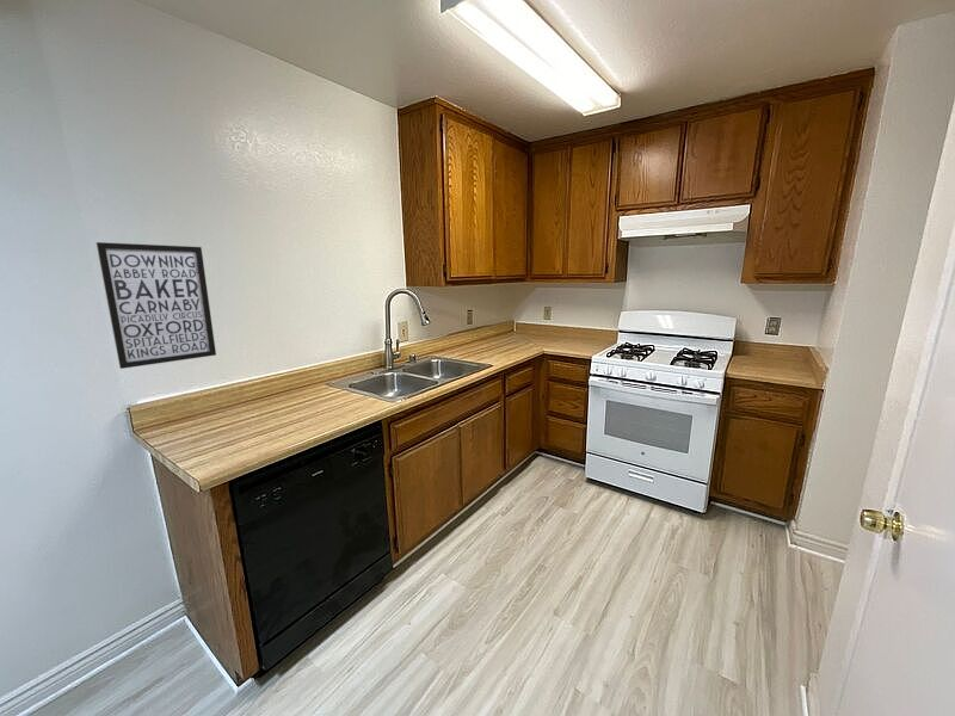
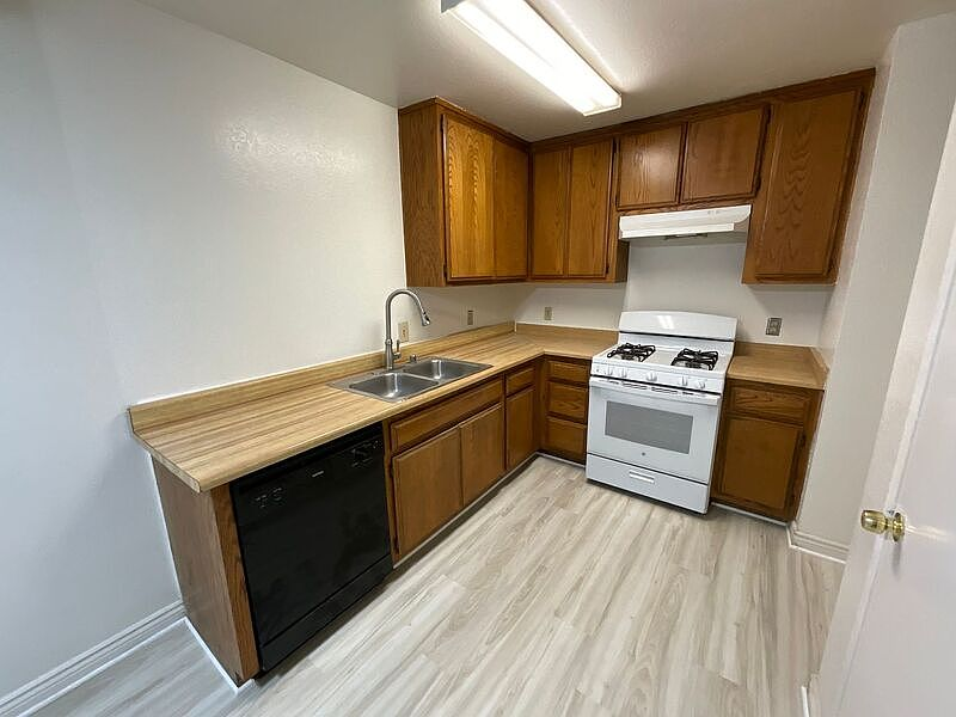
- wall art (162, 304)
